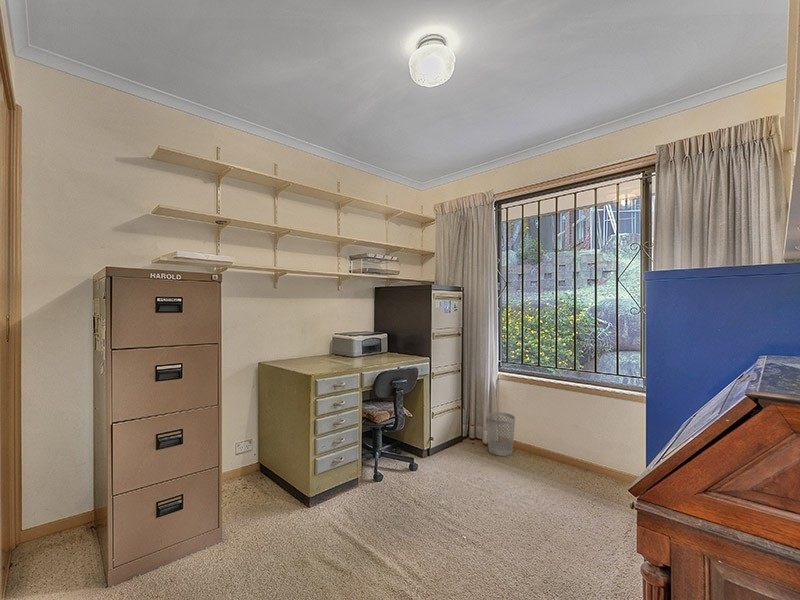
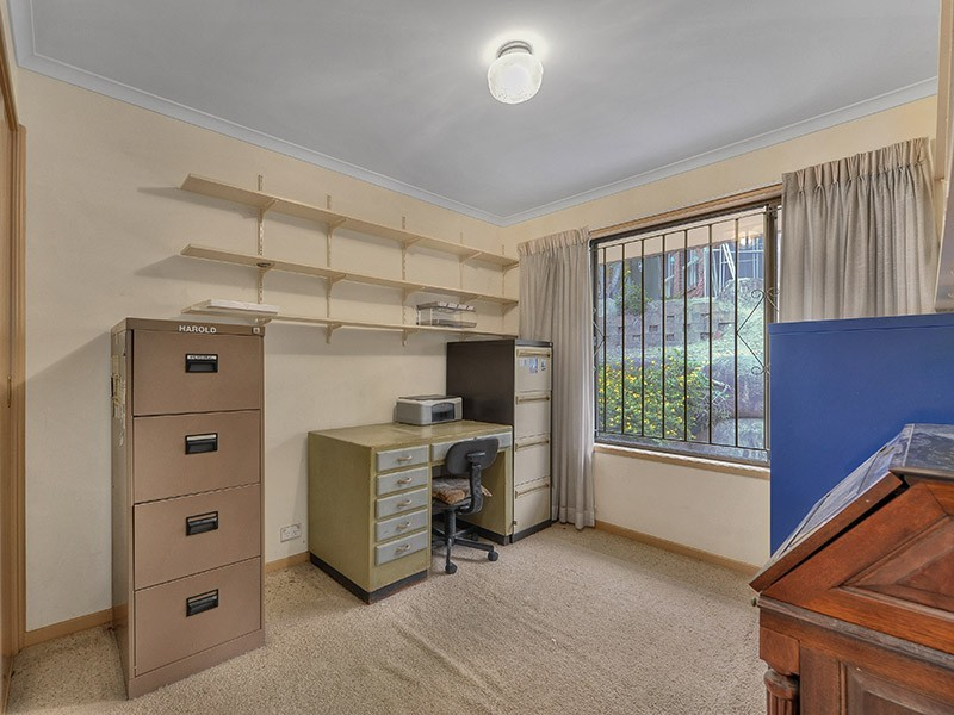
- wastebasket (500, 433)
